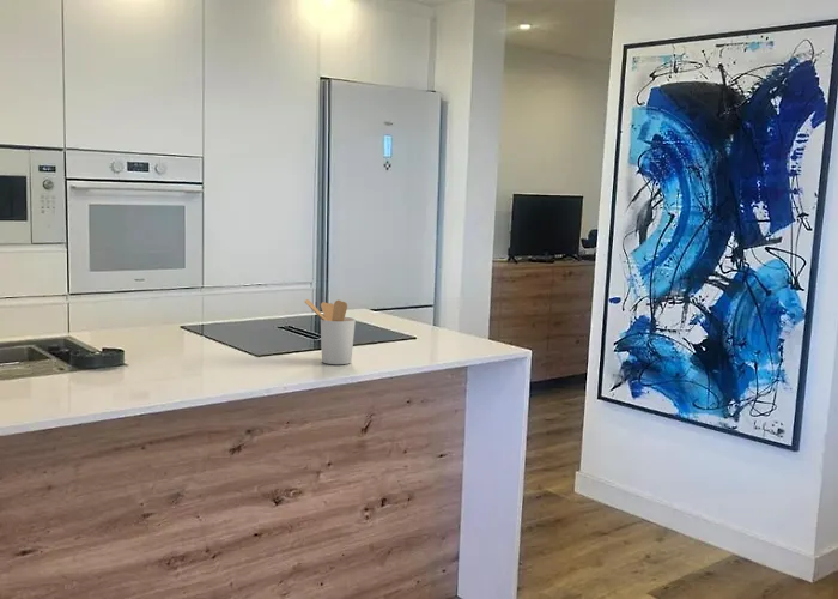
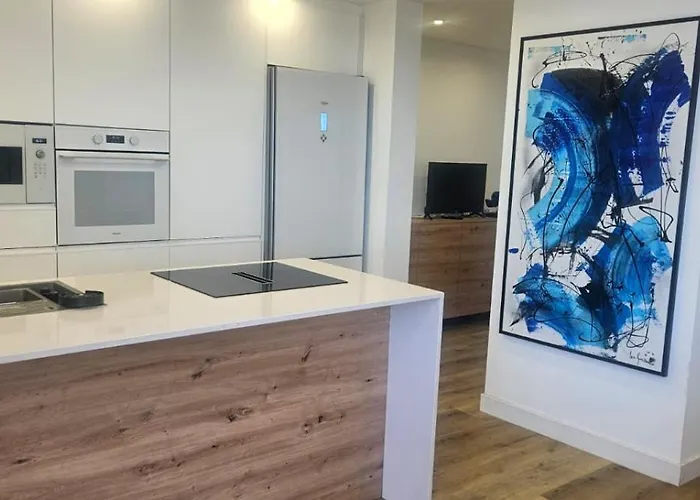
- utensil holder (328, 329)
